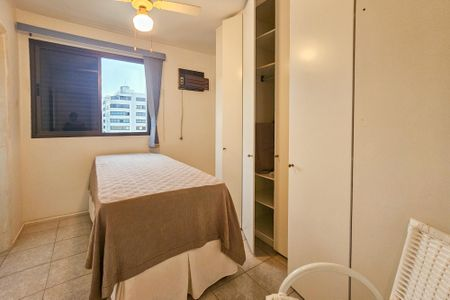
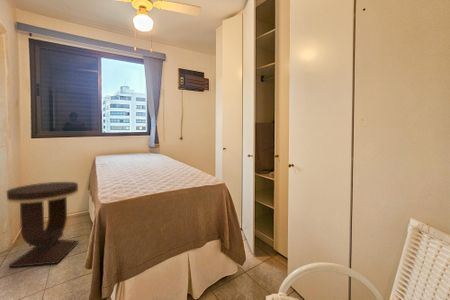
+ side table (48, 220)
